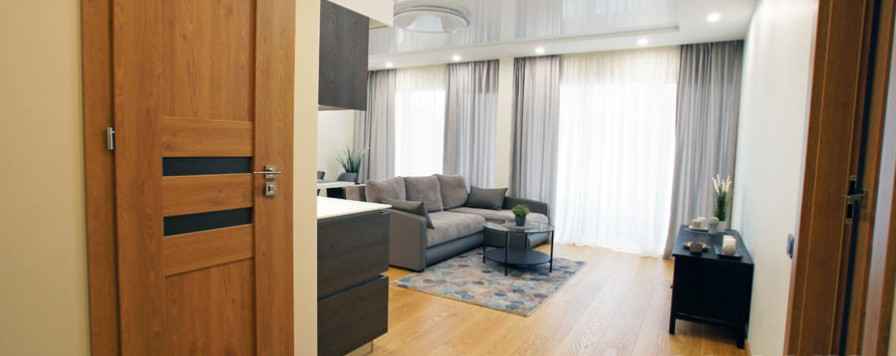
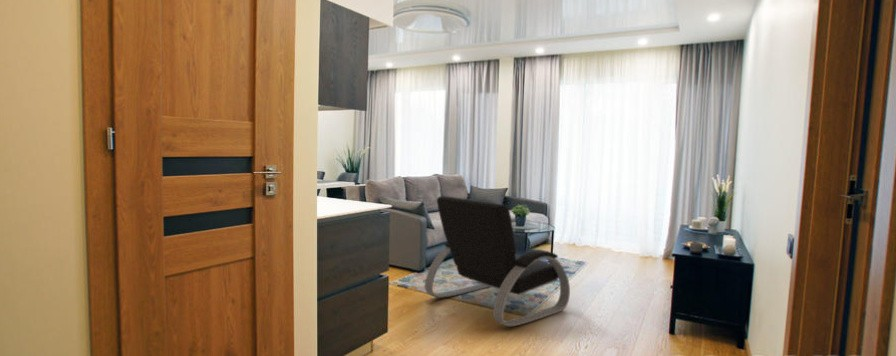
+ armchair (497, 251)
